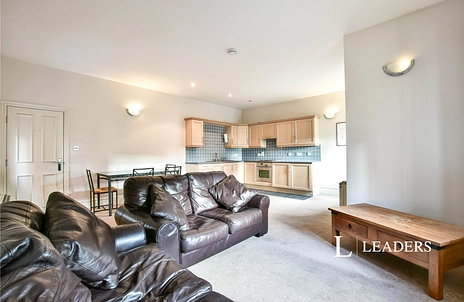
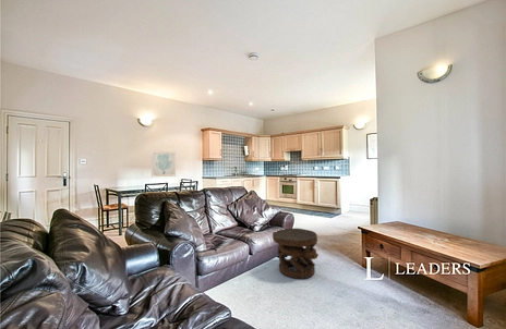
+ wall art (164, 163)
+ side table (296, 251)
